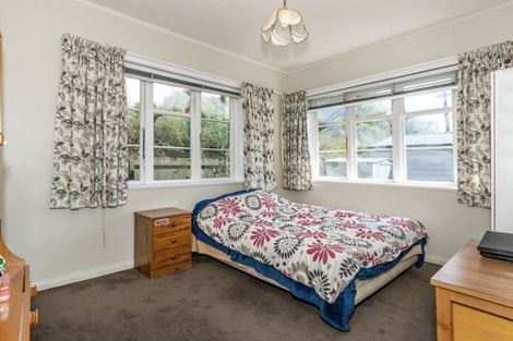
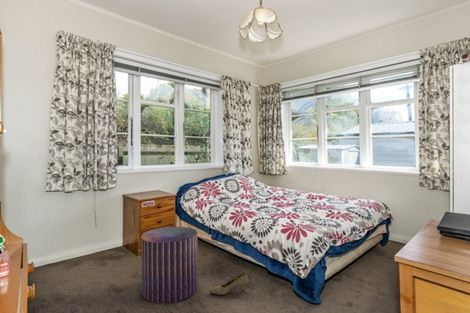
+ shoe (229, 283)
+ stool (170, 261)
